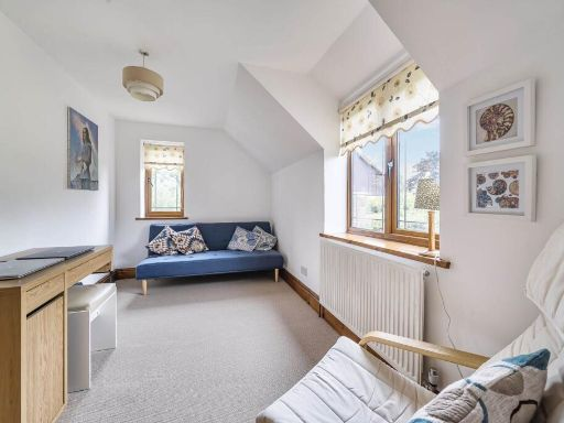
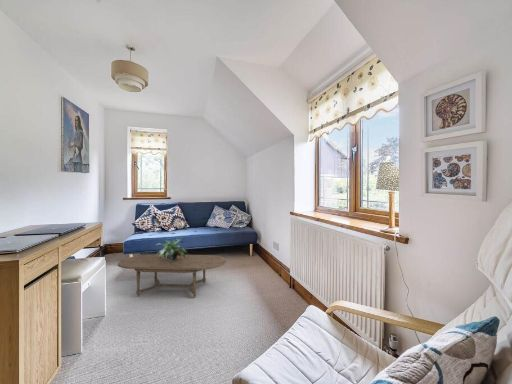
+ potted plant (171, 249)
+ coffee table (173, 272)
